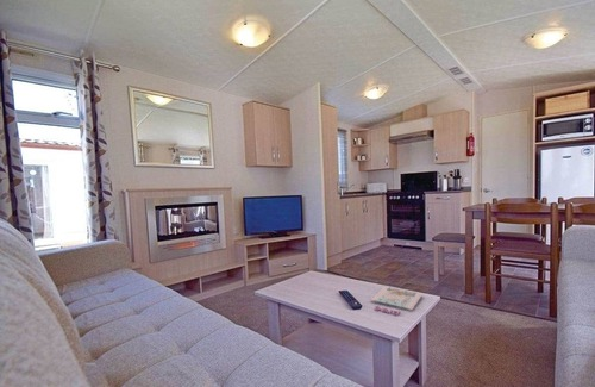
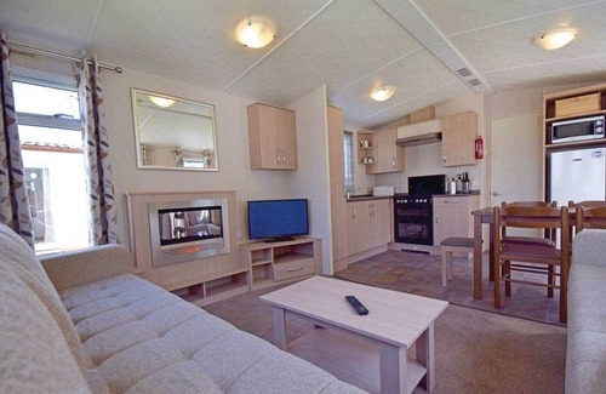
- magazine (394, 300)
